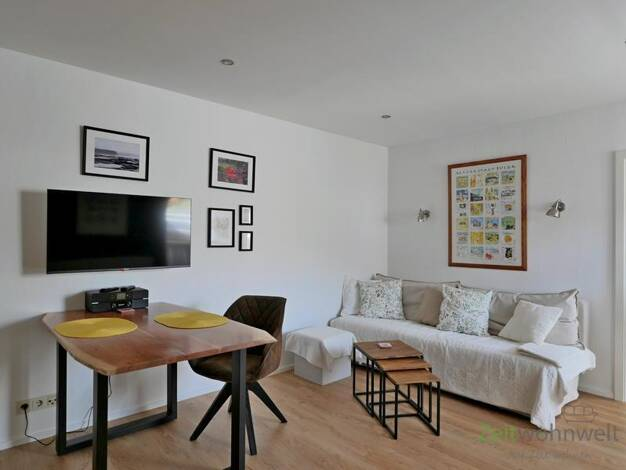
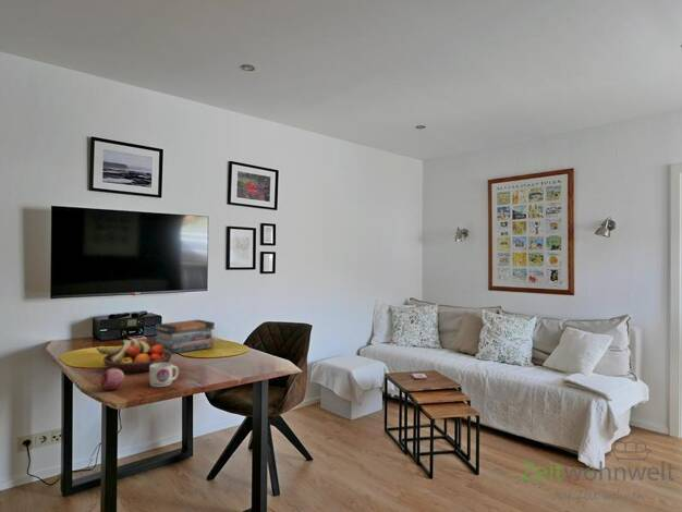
+ fruit (112, 378)
+ mug (165, 374)
+ book stack (184, 336)
+ fruit bowl (137, 353)
